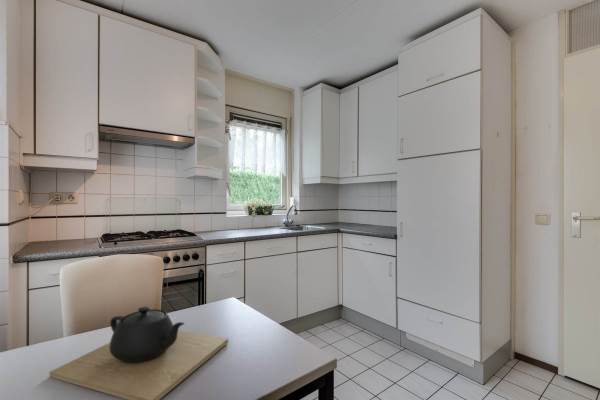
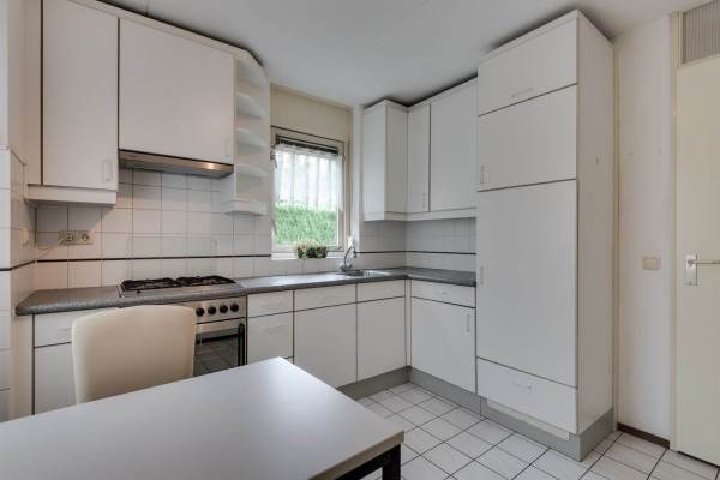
- teapot (148, 332)
